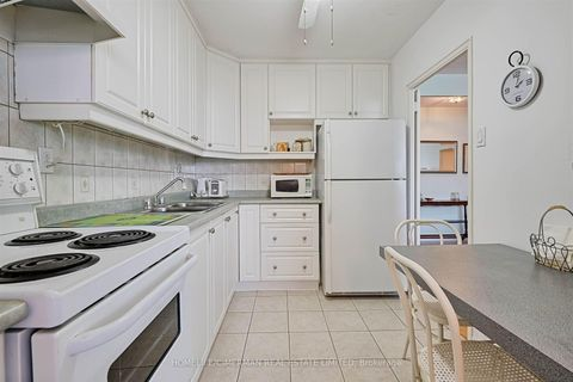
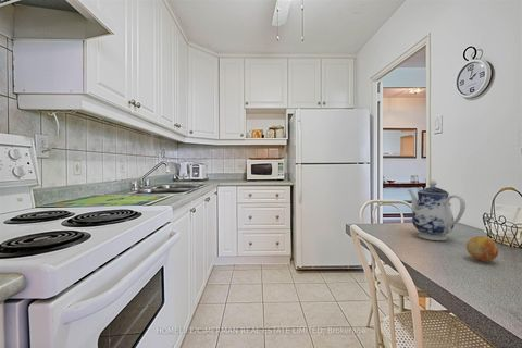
+ fruit (481, 248)
+ teapot (432, 208)
